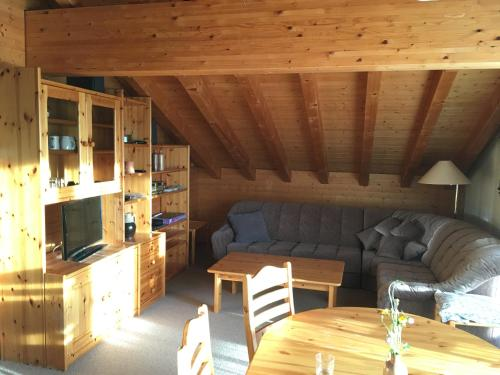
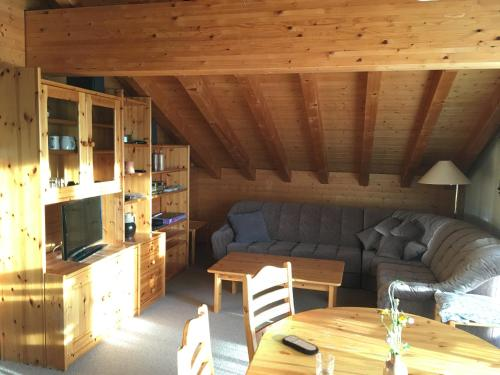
+ remote control (300, 344)
